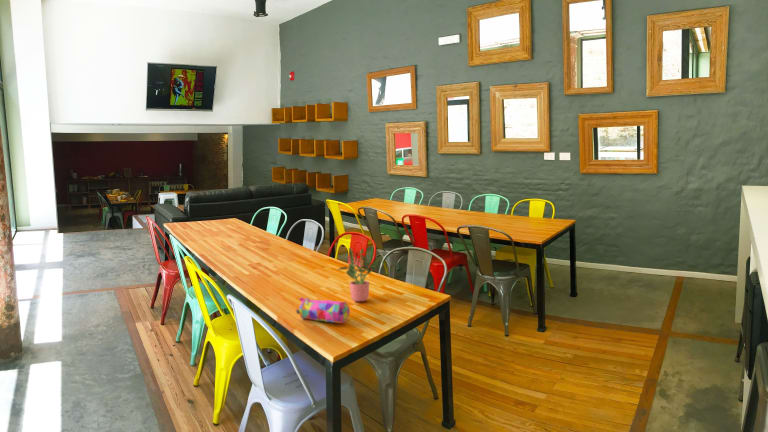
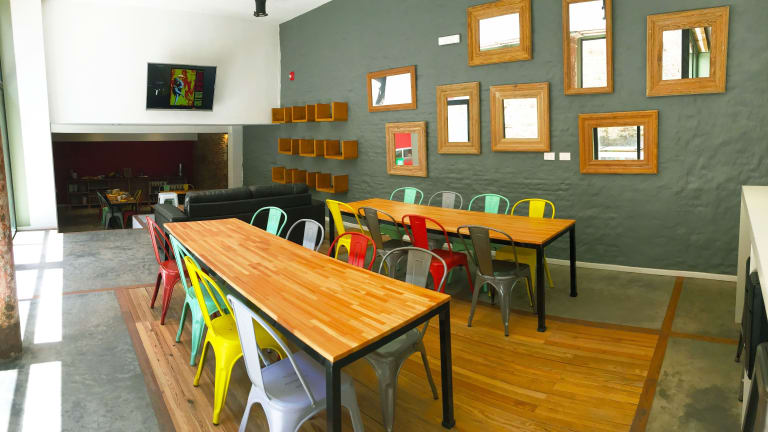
- pencil case (323, 310)
- potted plant (359, 271)
